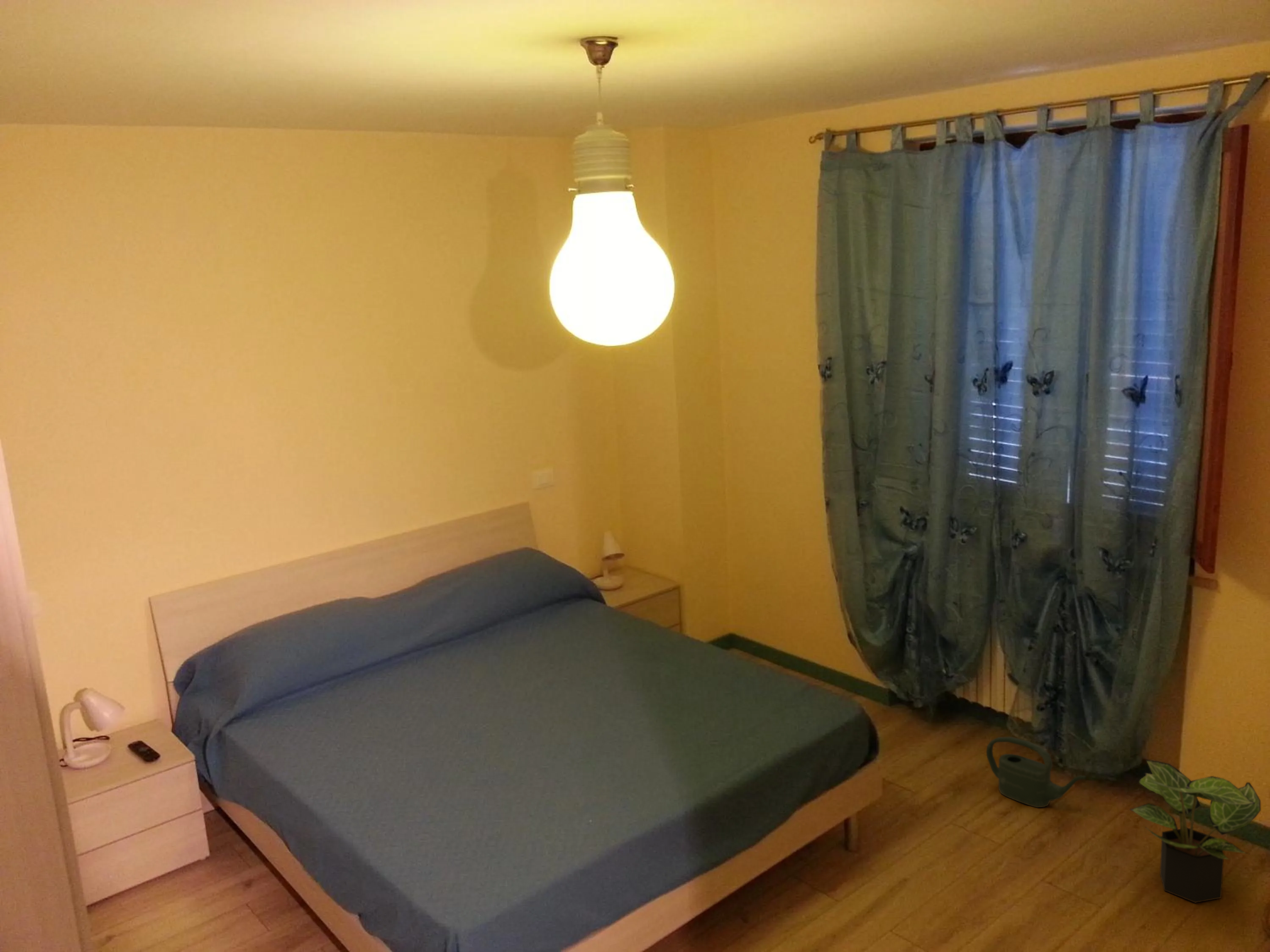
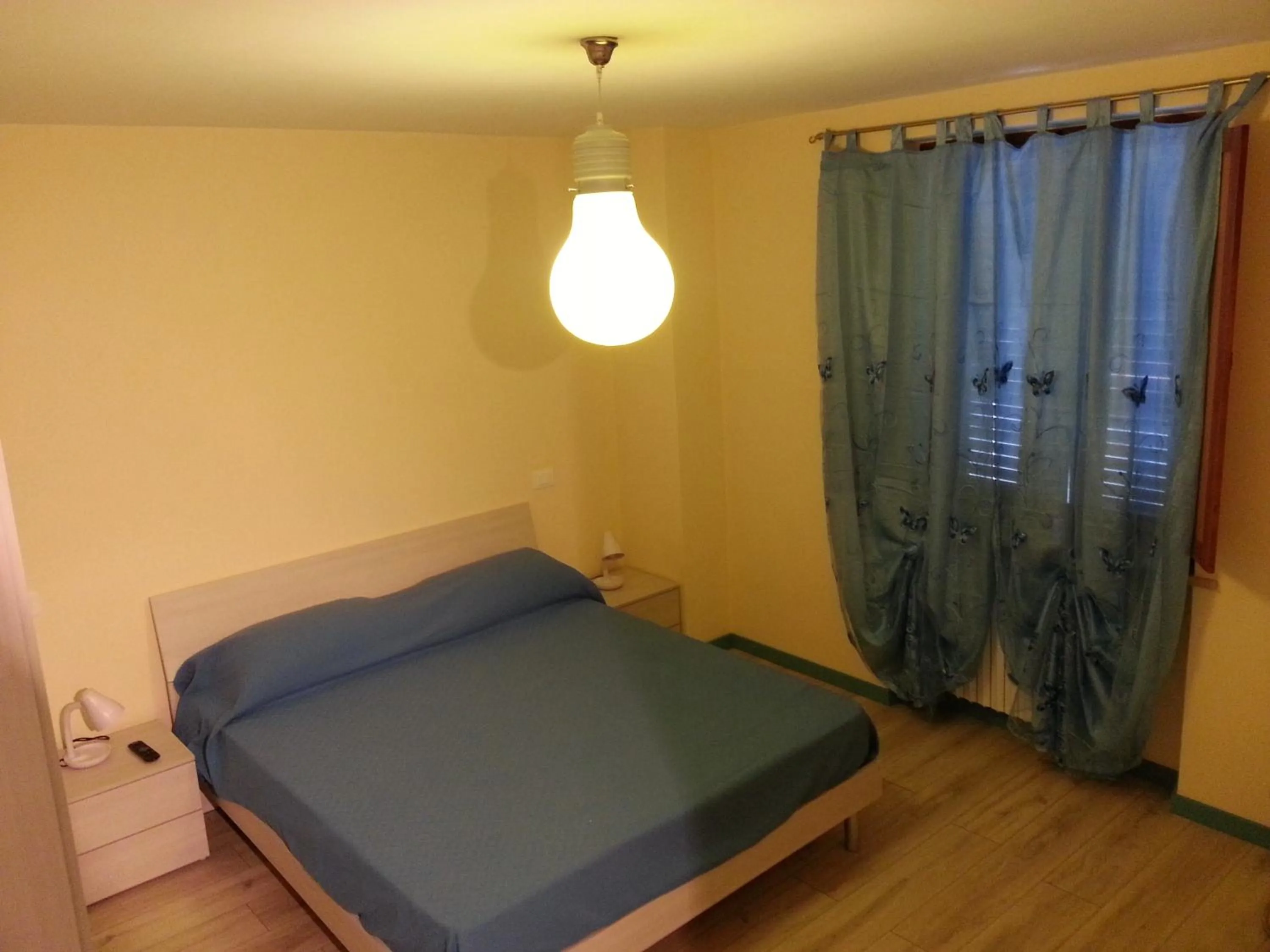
- potted plant (1181, 824)
- watering can (1035, 773)
